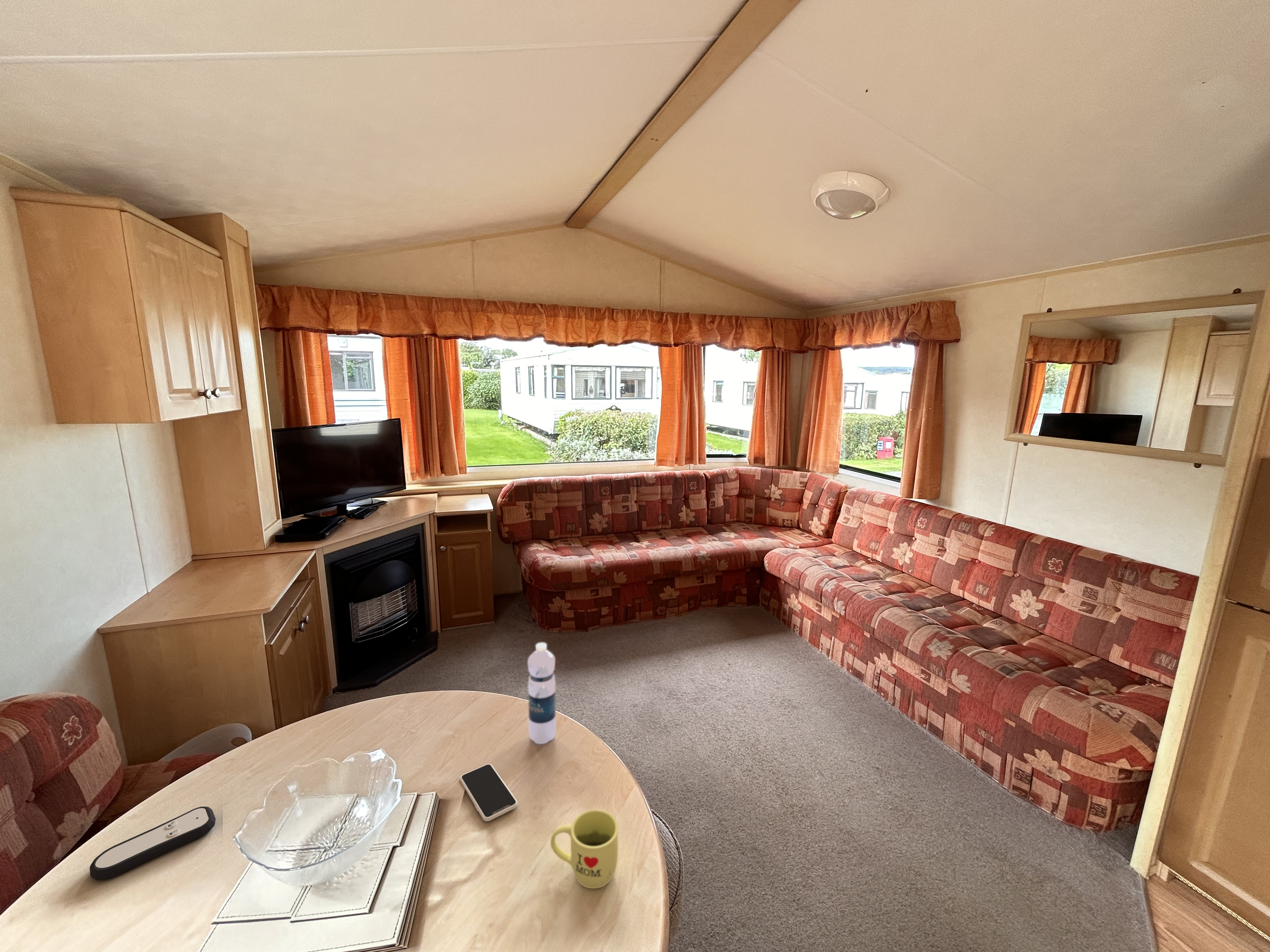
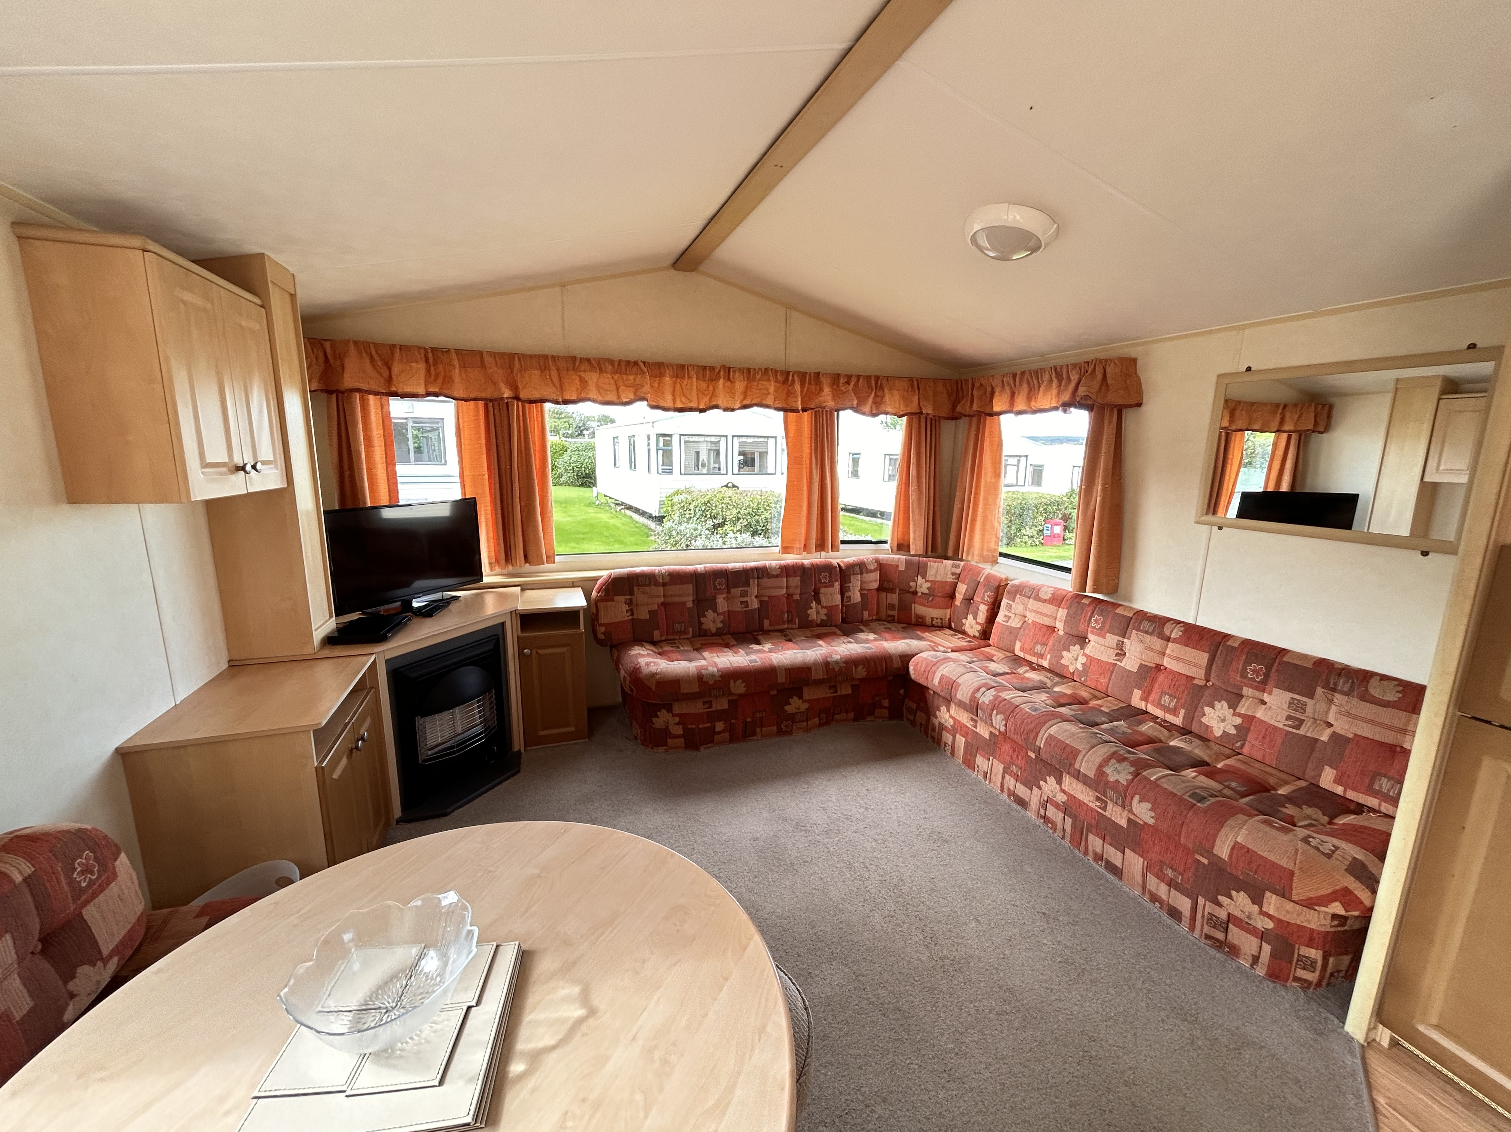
- mug (584, 850)
- remote control (156, 841)
- water bottle (542, 691)
- smartphone (488, 791)
